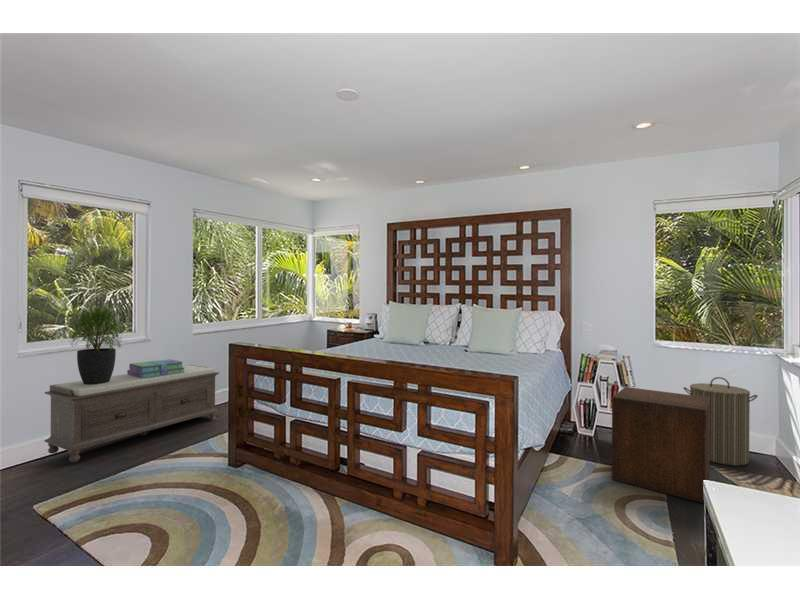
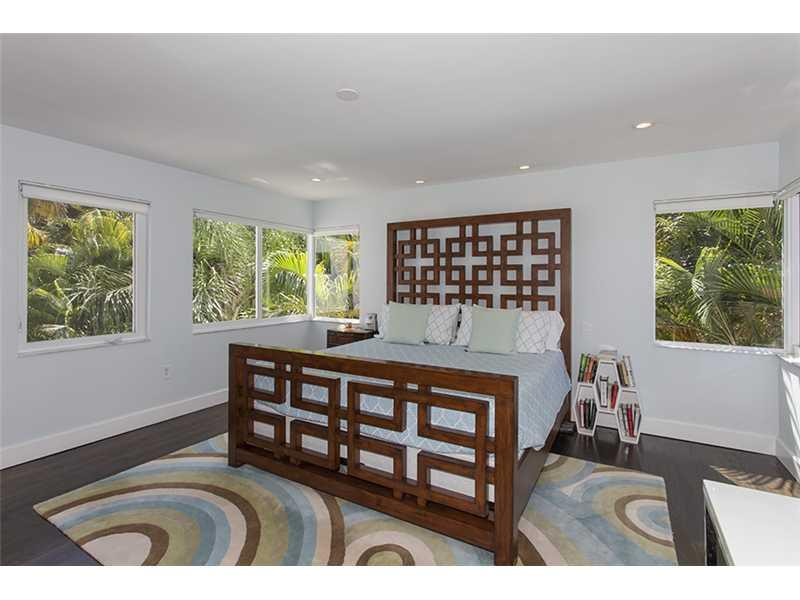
- bench (142, 405)
- laundry hamper (718, 416)
- potted plant (95, 343)
- nightstand (660, 438)
- stack of books (156, 367)
